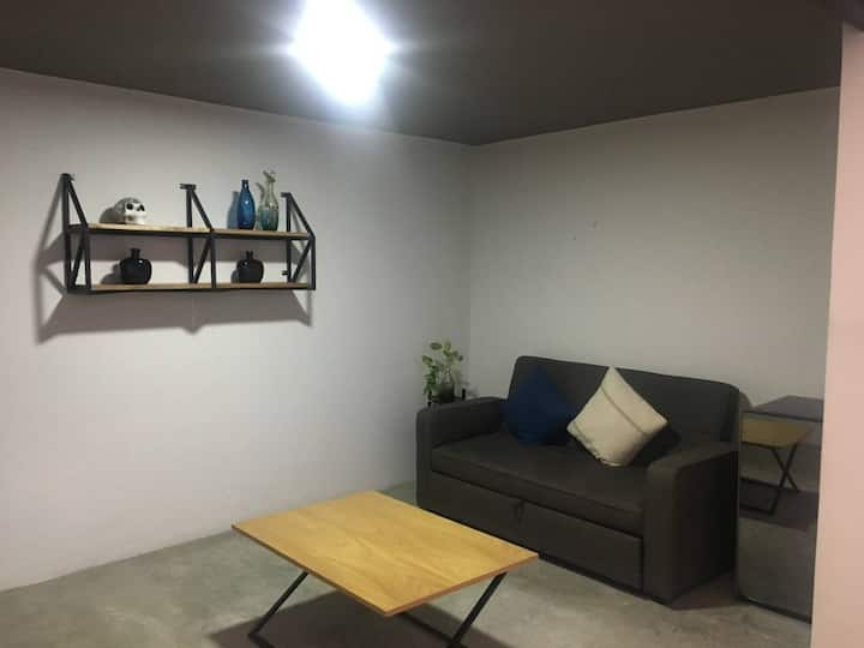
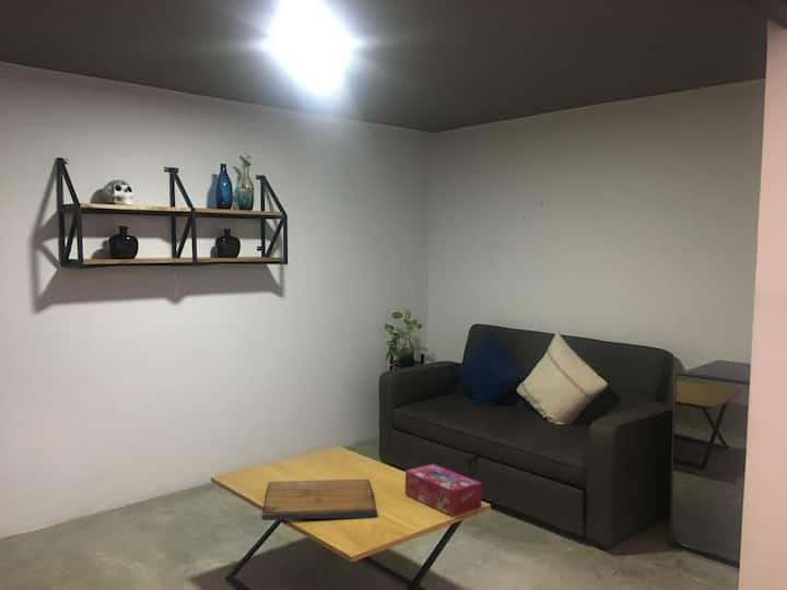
+ religious icon (319, 497)
+ tissue box (442, 488)
